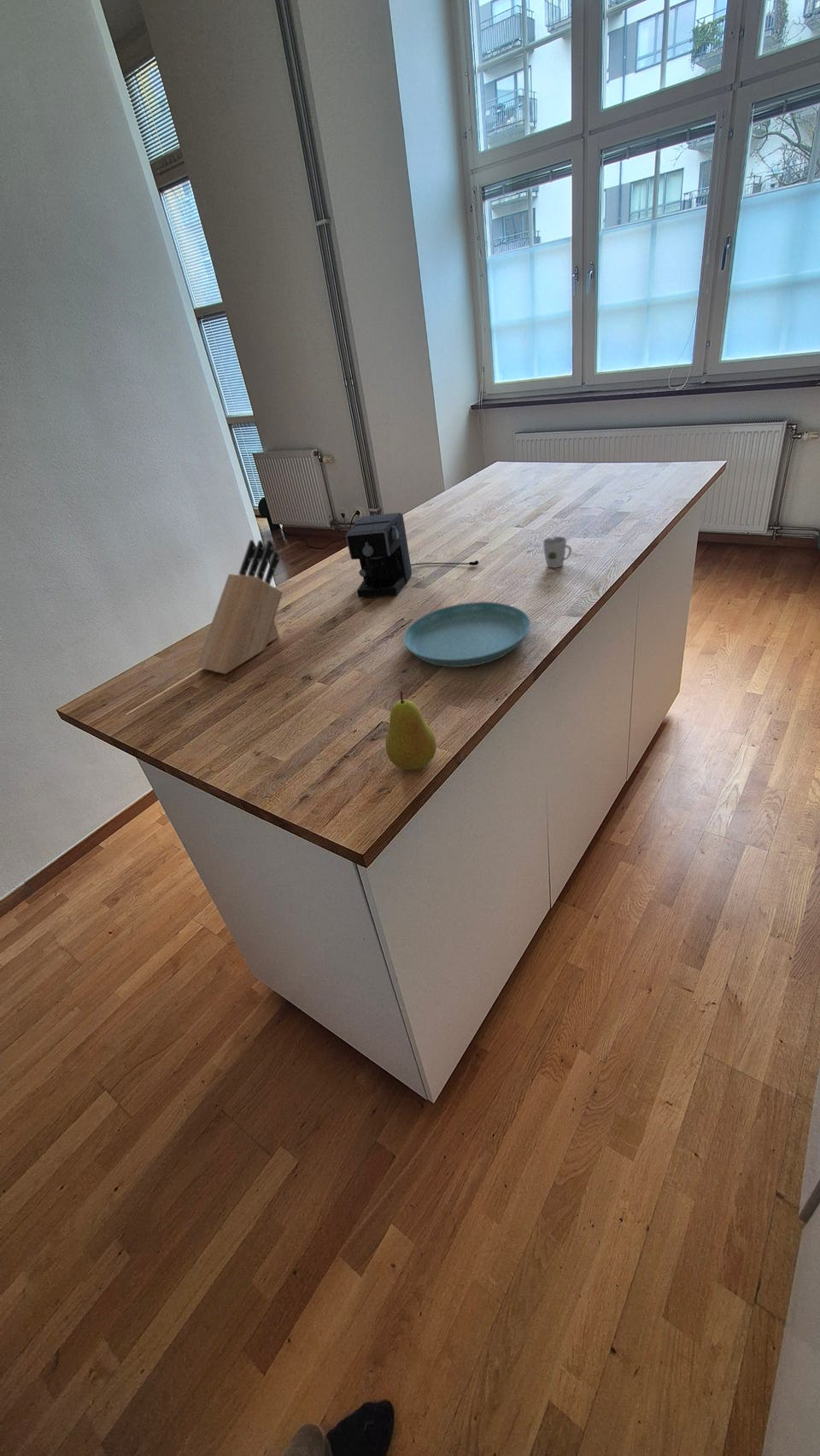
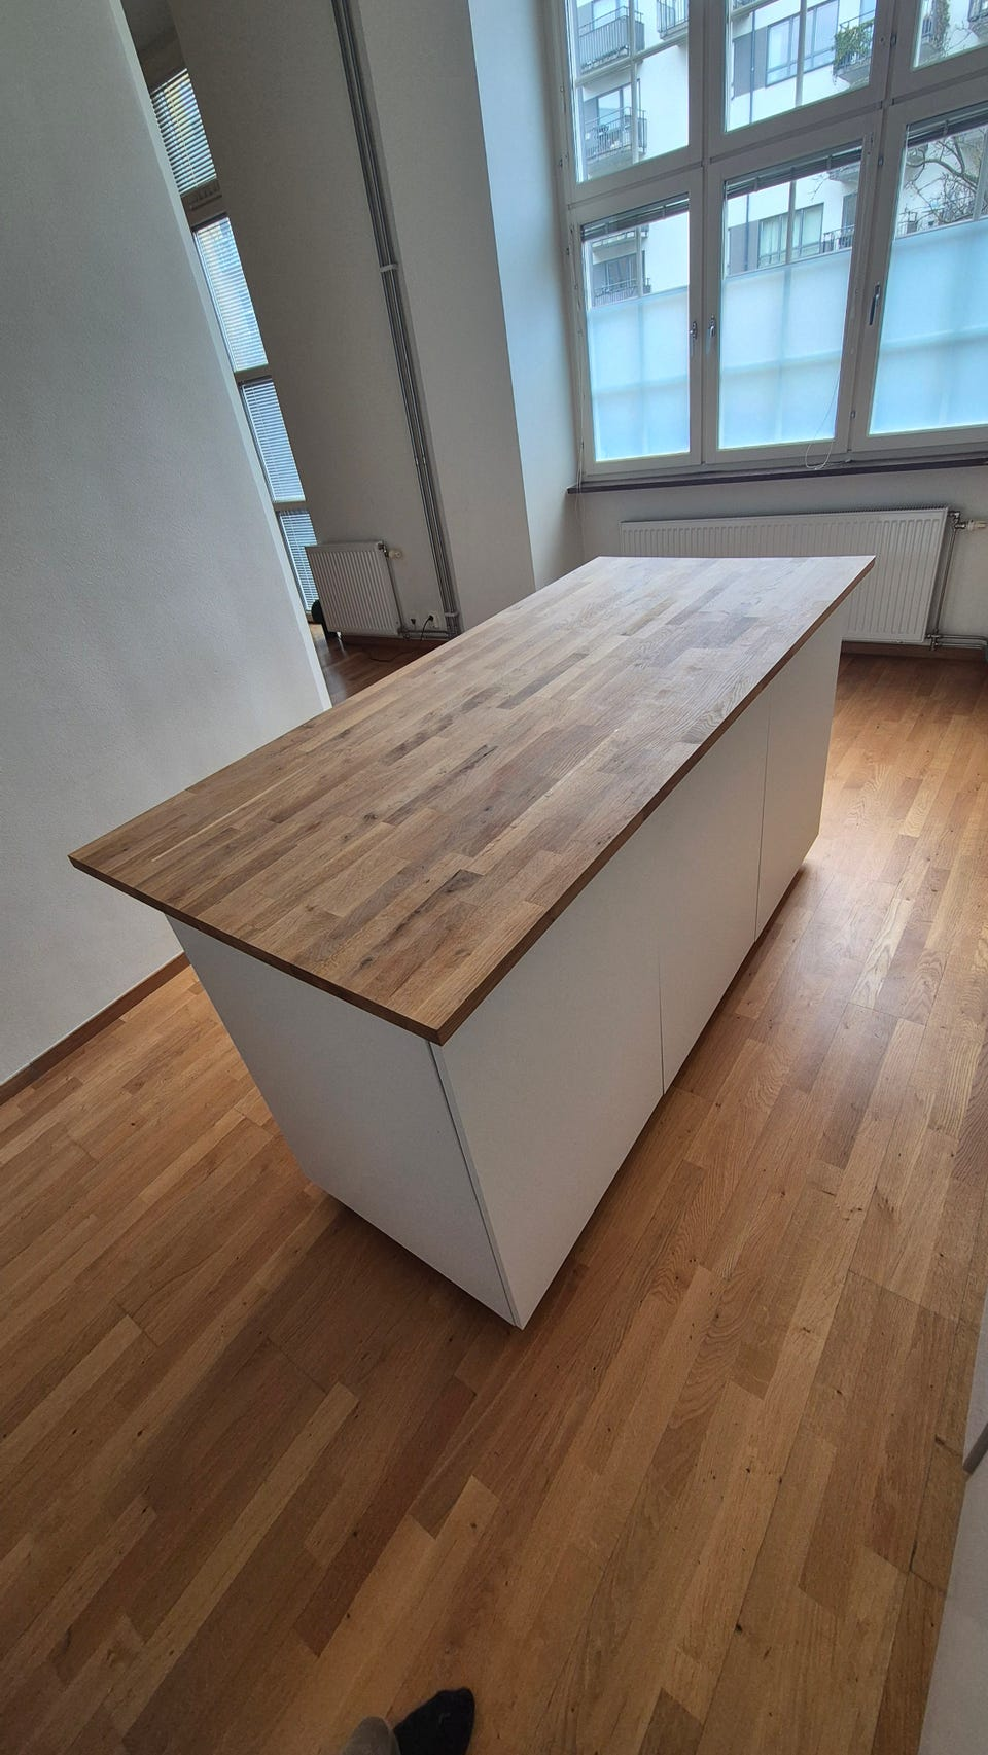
- coffee maker (408, 553)
- knife block (239, 603)
- fruit (407, 728)
- cup (558, 544)
- saucer (466, 635)
